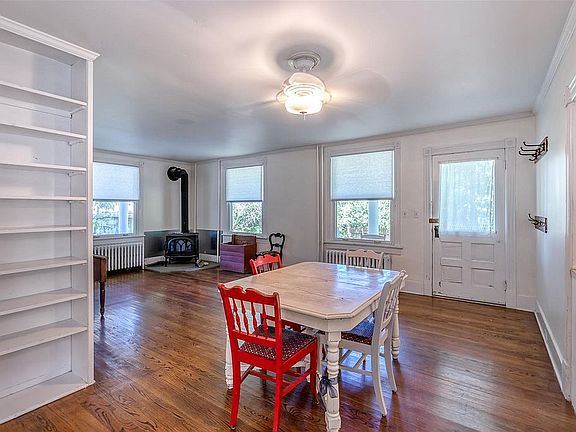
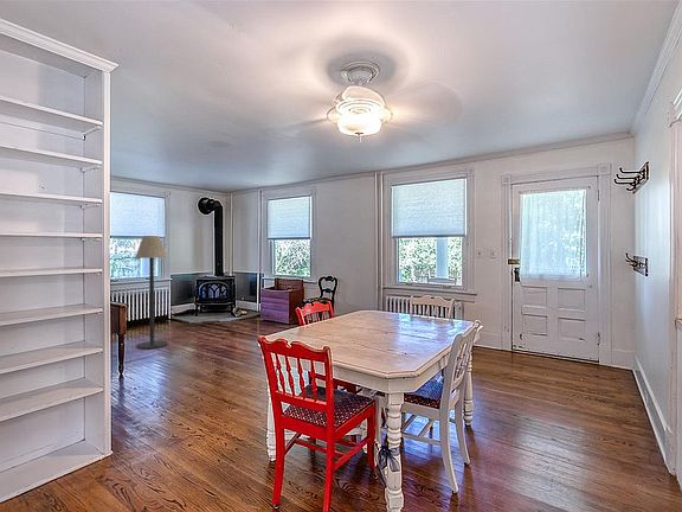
+ floor lamp (152, 290)
